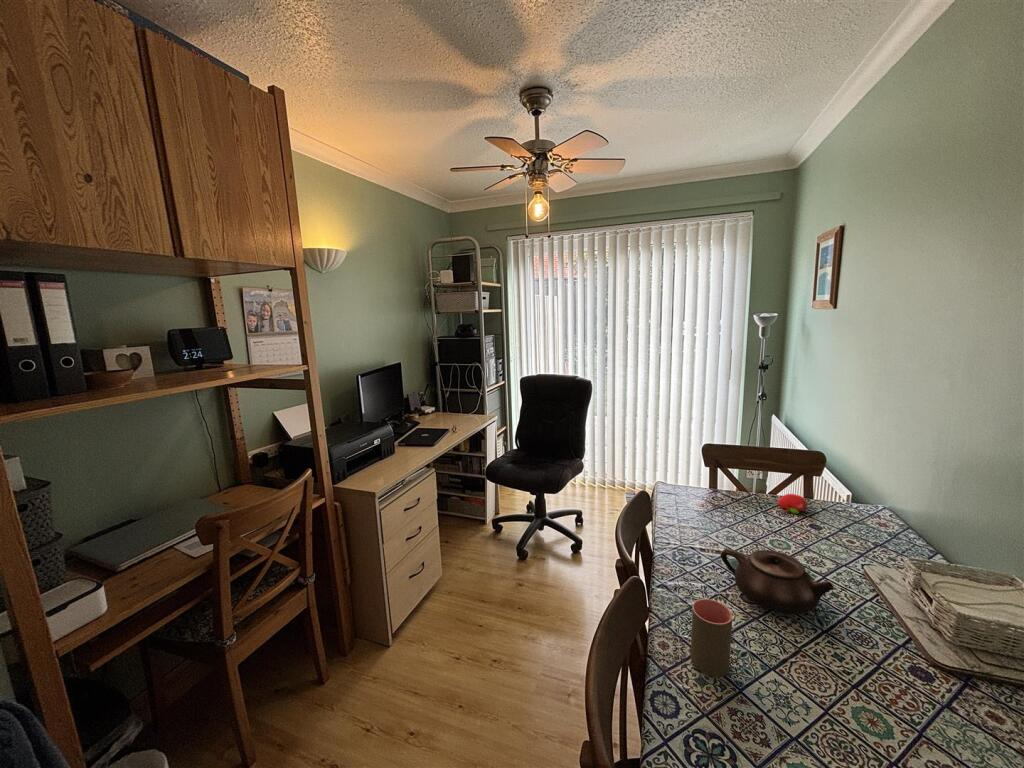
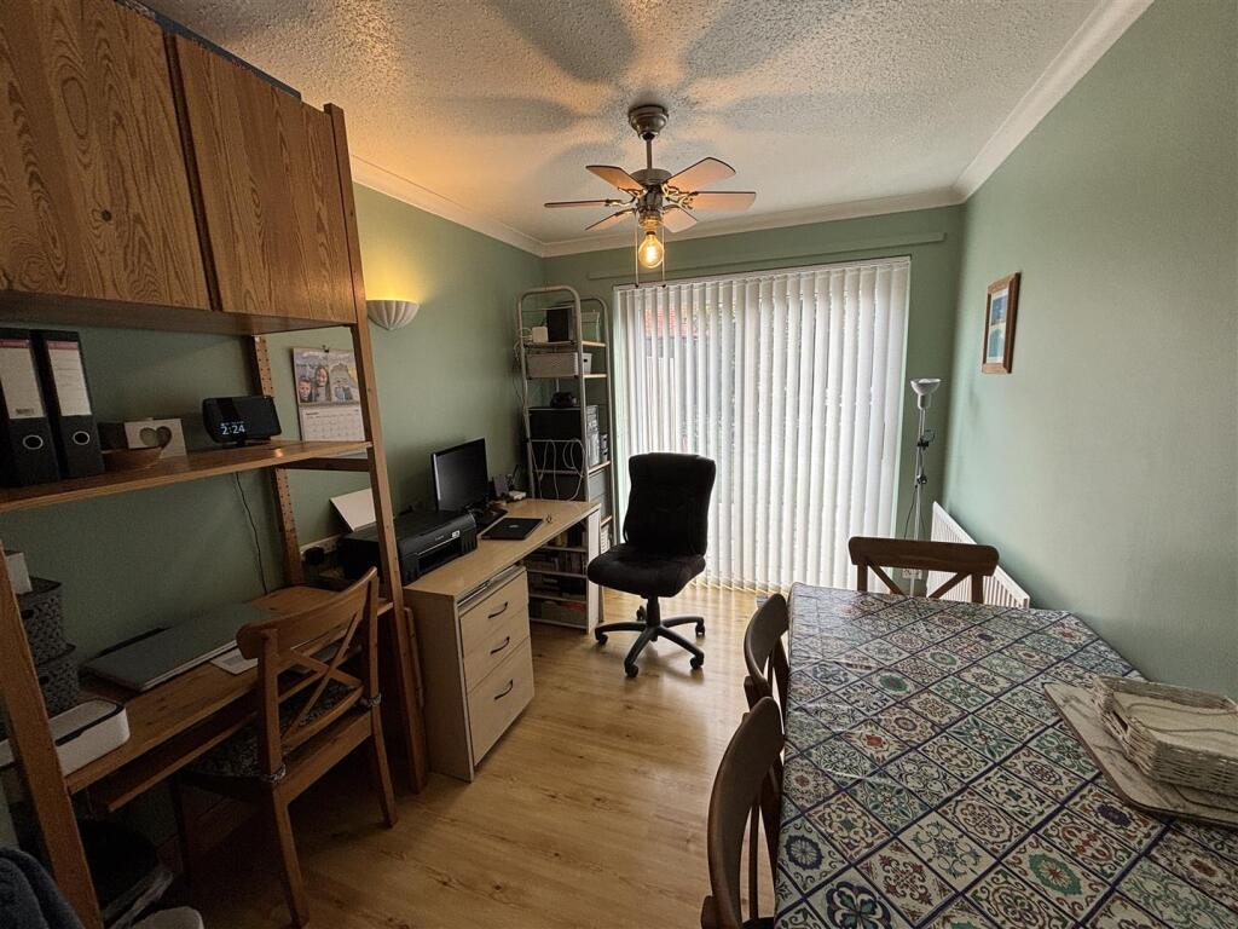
- cup (710, 636)
- teapot (774, 574)
- fruit (792, 502)
